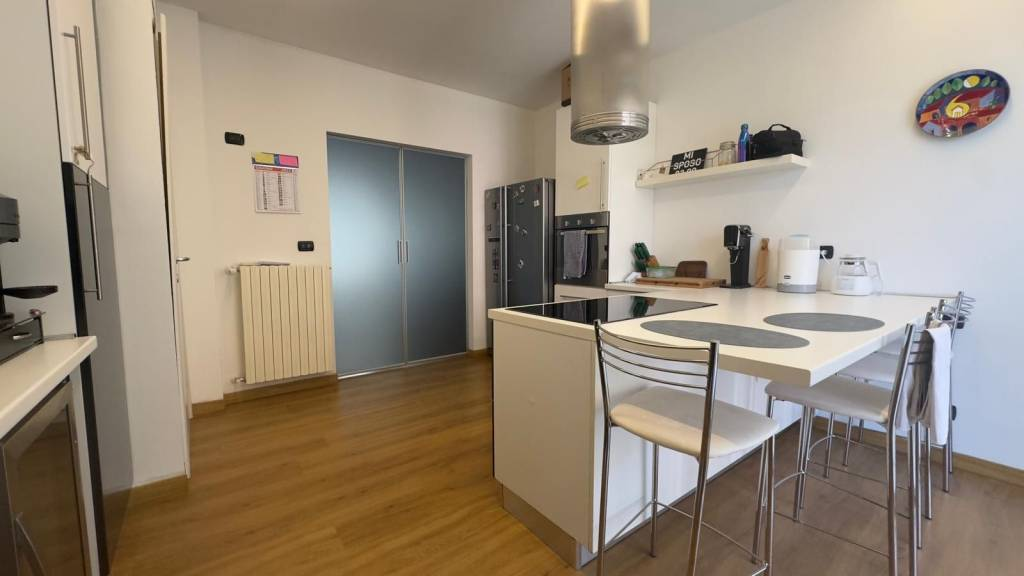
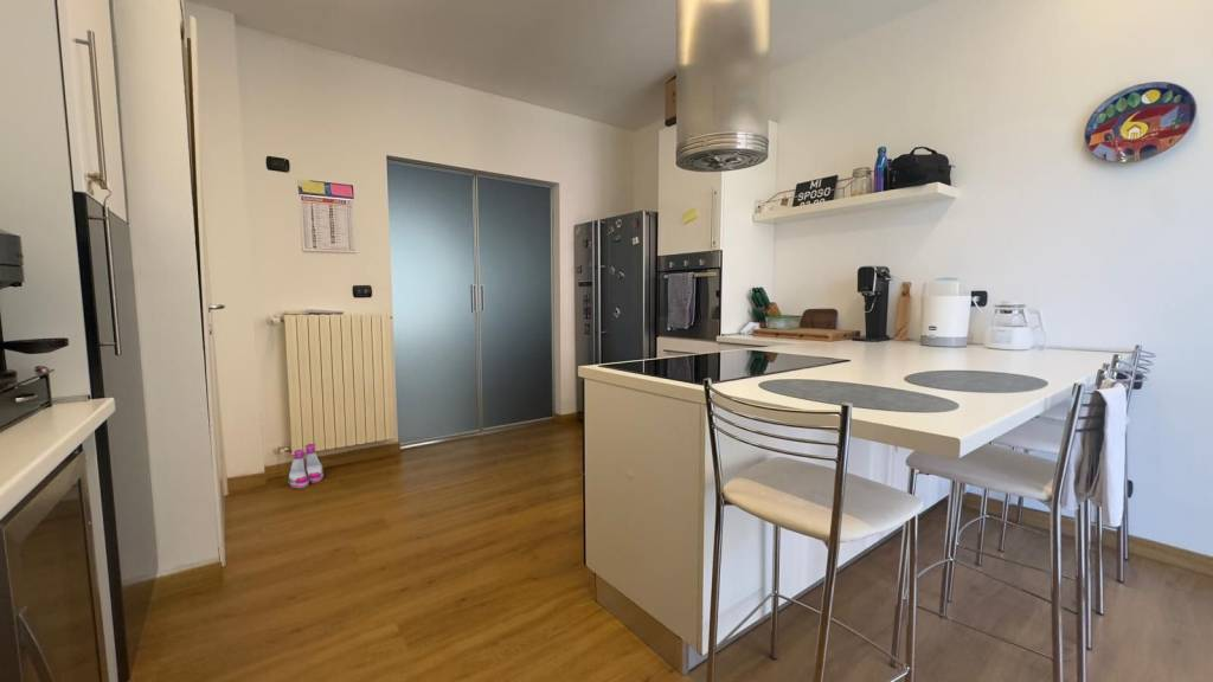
+ boots (306, 463)
